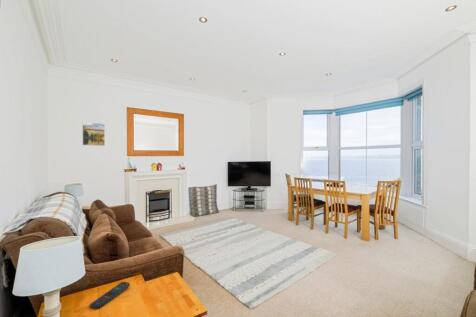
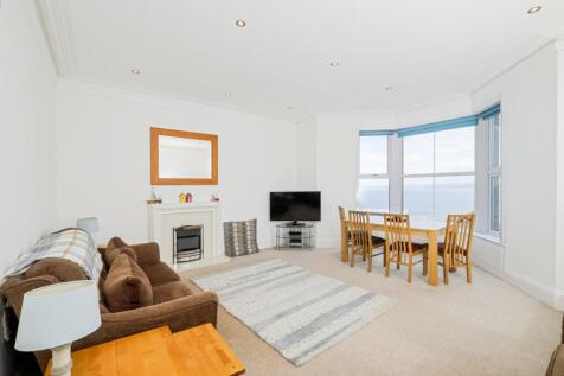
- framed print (93, 134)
- remote control (111, 294)
